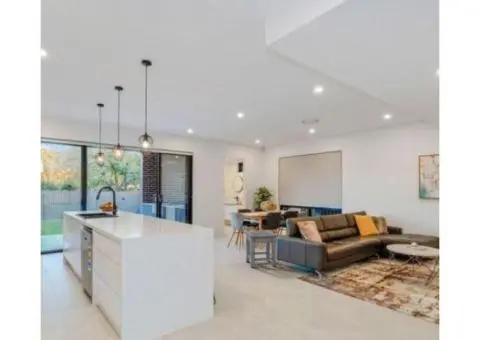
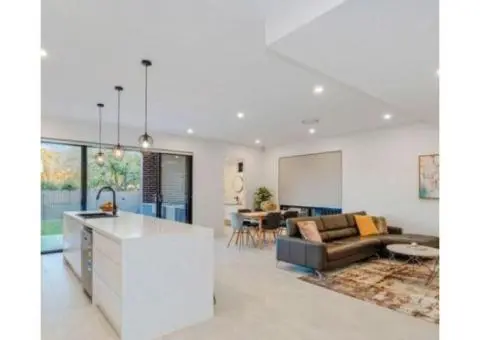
- stool (260, 252)
